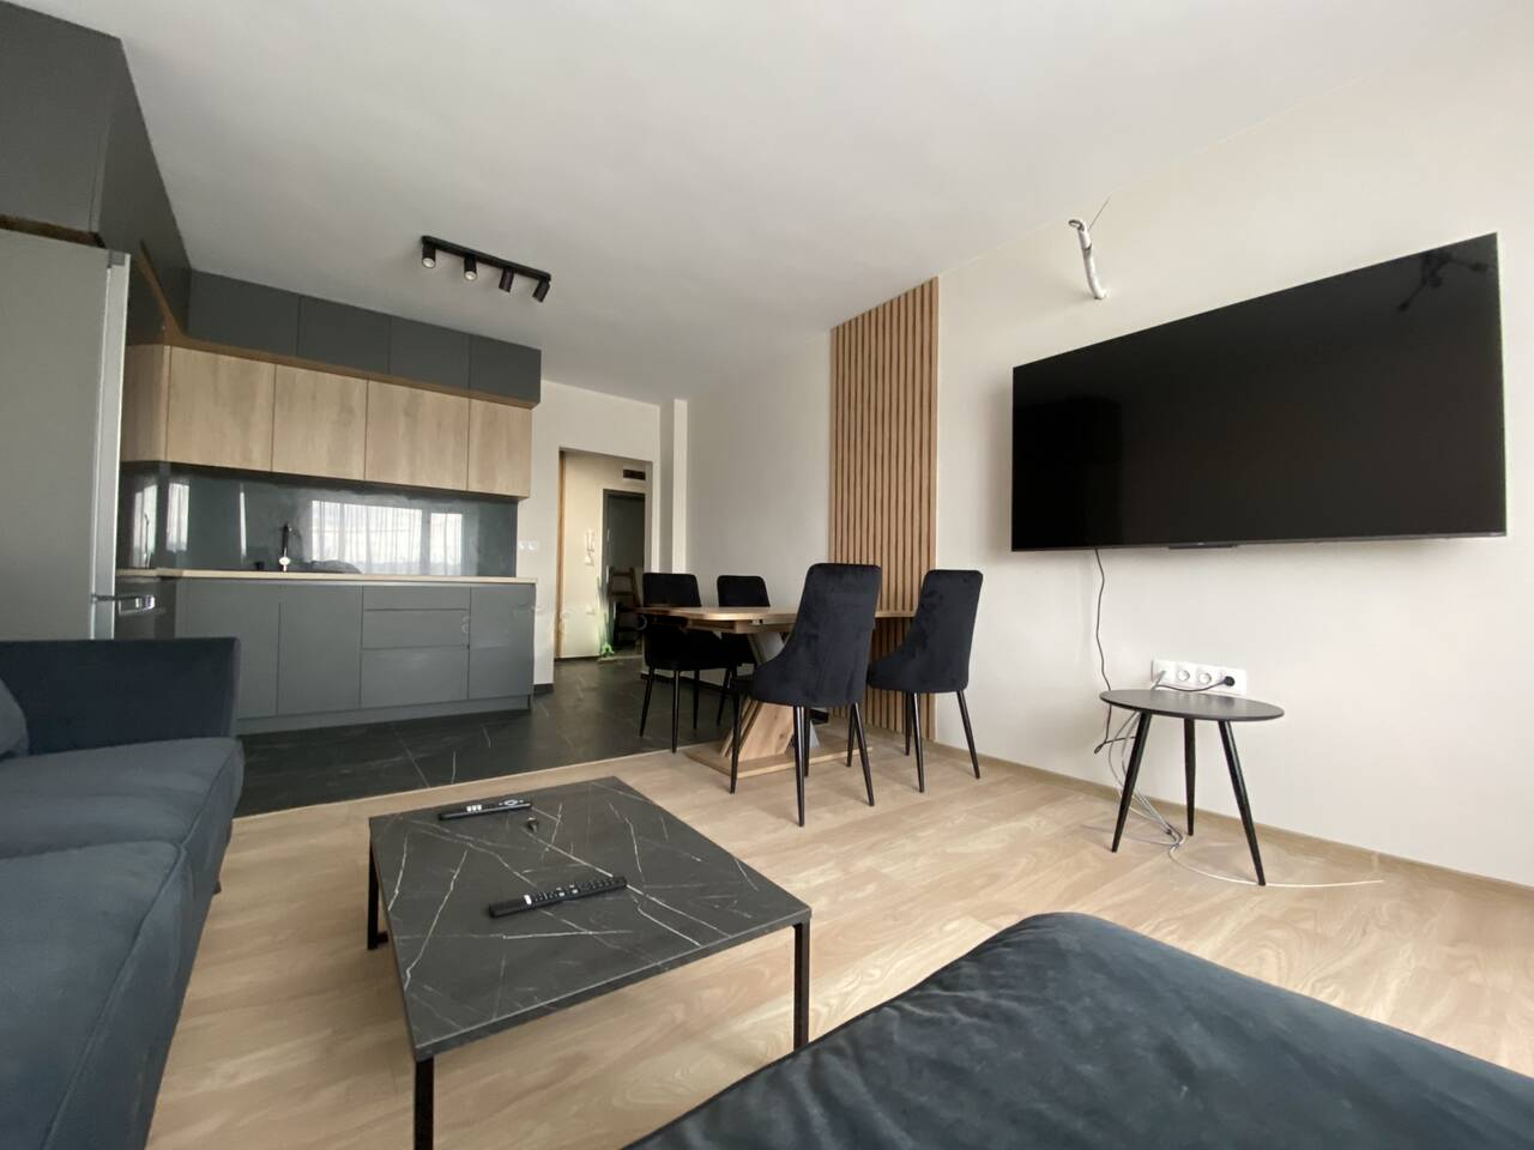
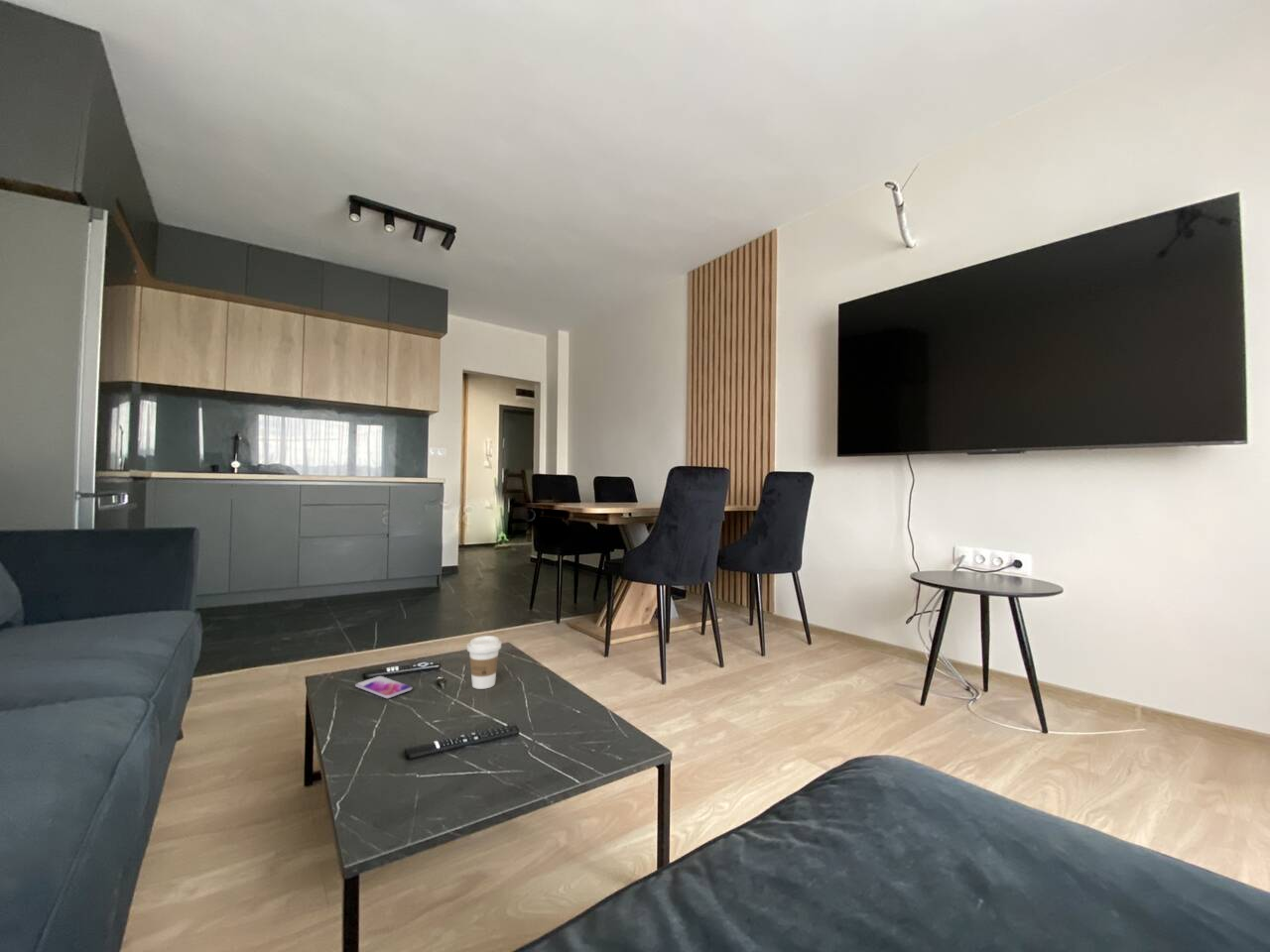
+ smartphone (383, 686)
+ coffee cup (483, 661)
